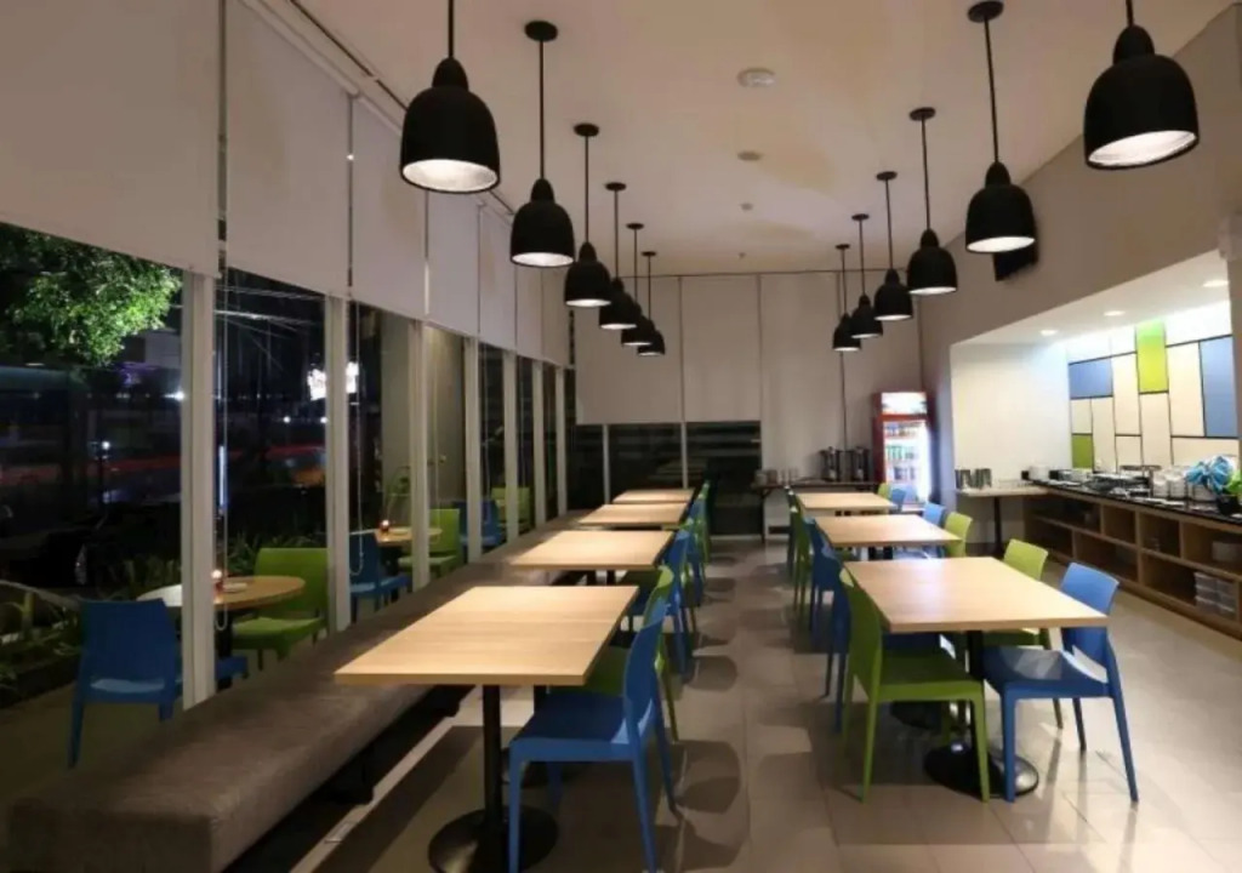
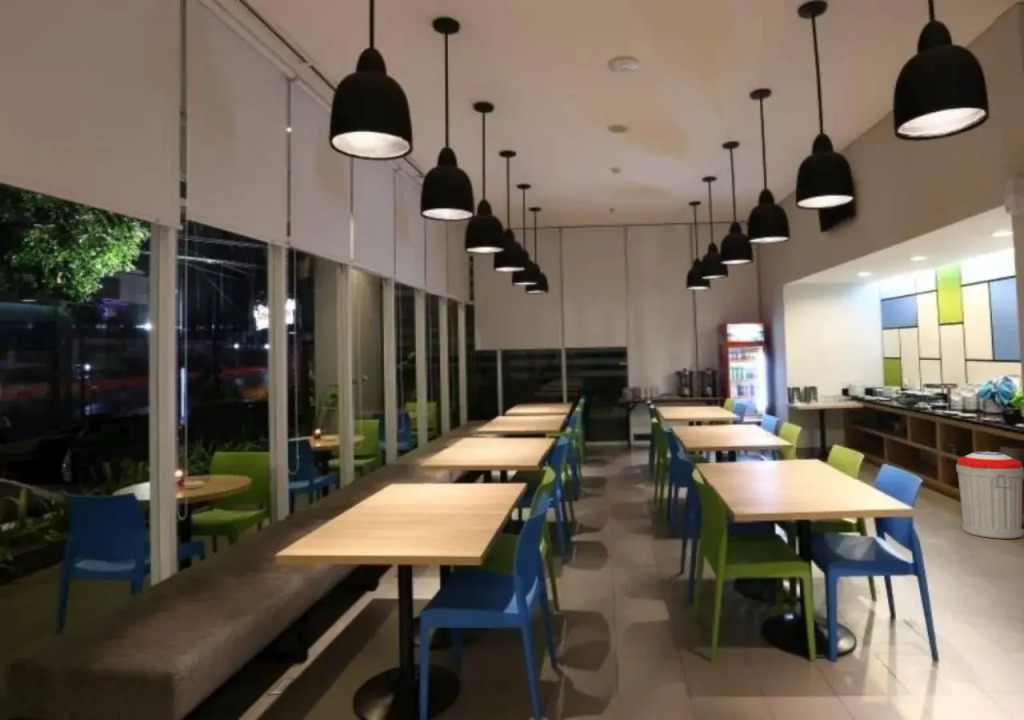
+ trash can (990, 492)
